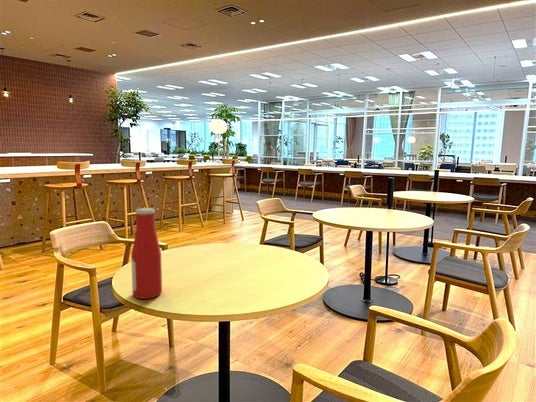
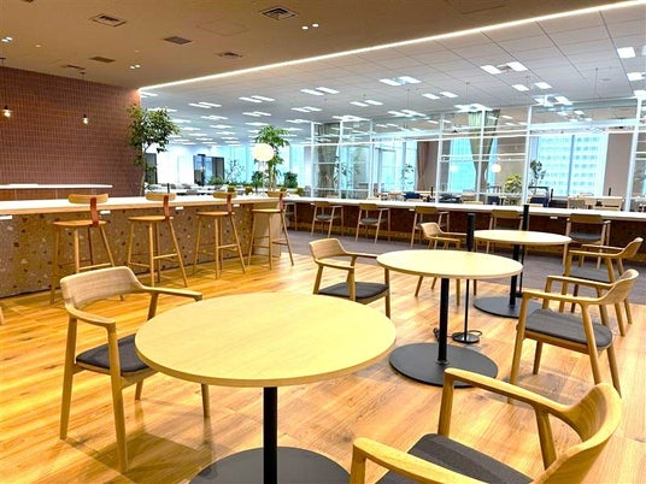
- bottle (146, 252)
